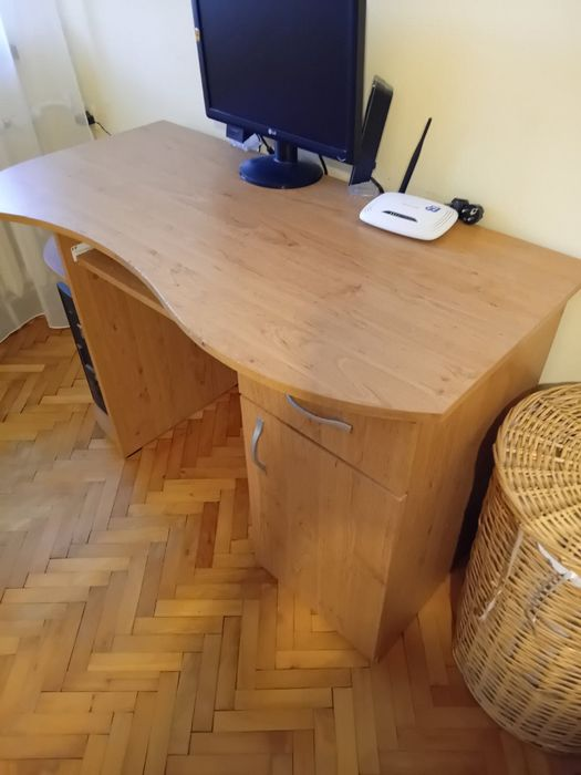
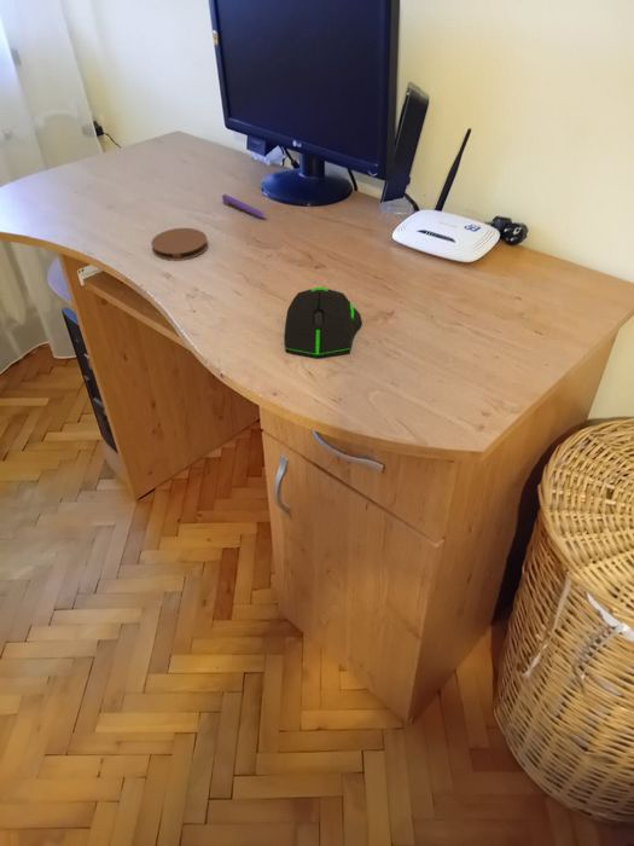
+ pen (244, 207)
+ coaster (179, 243)
+ computer mouse (324, 314)
